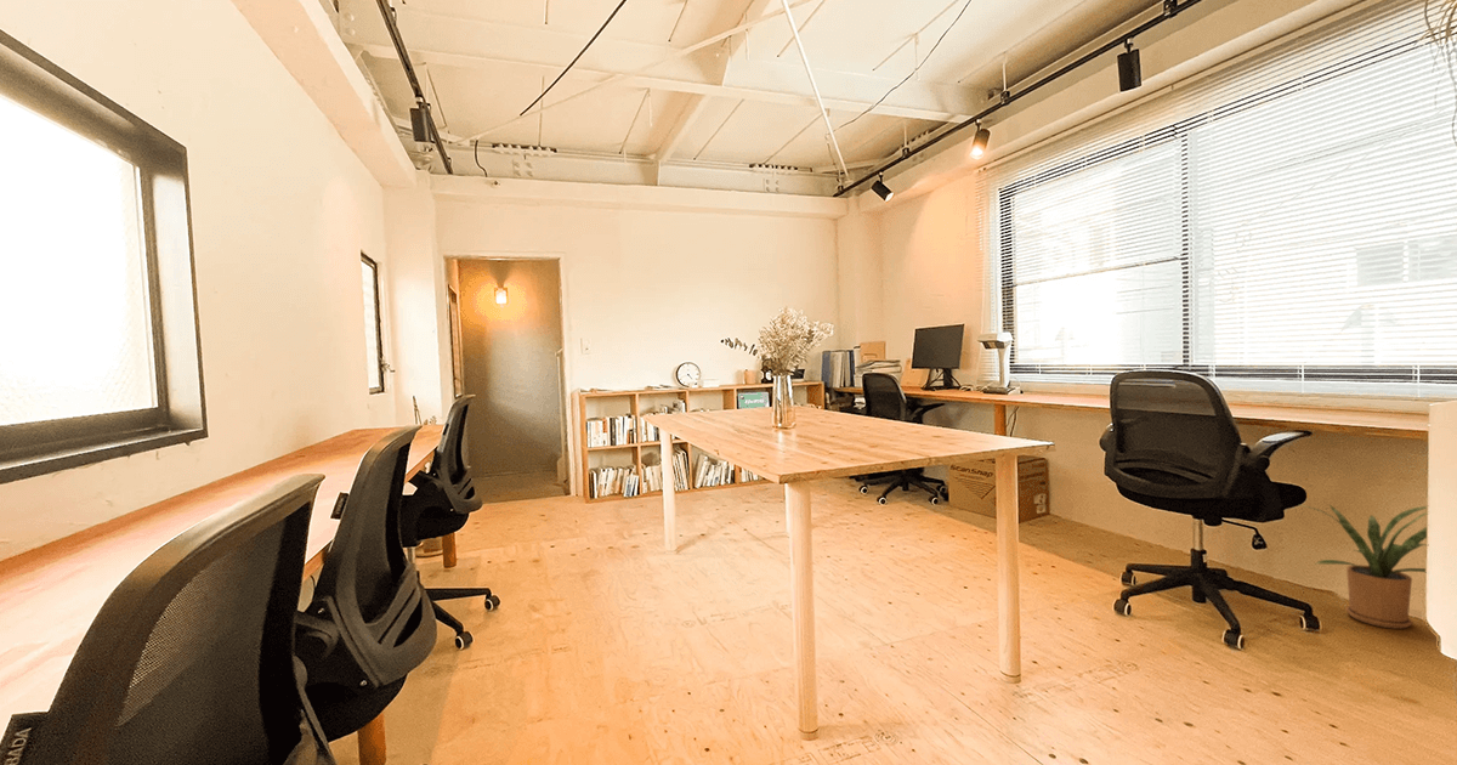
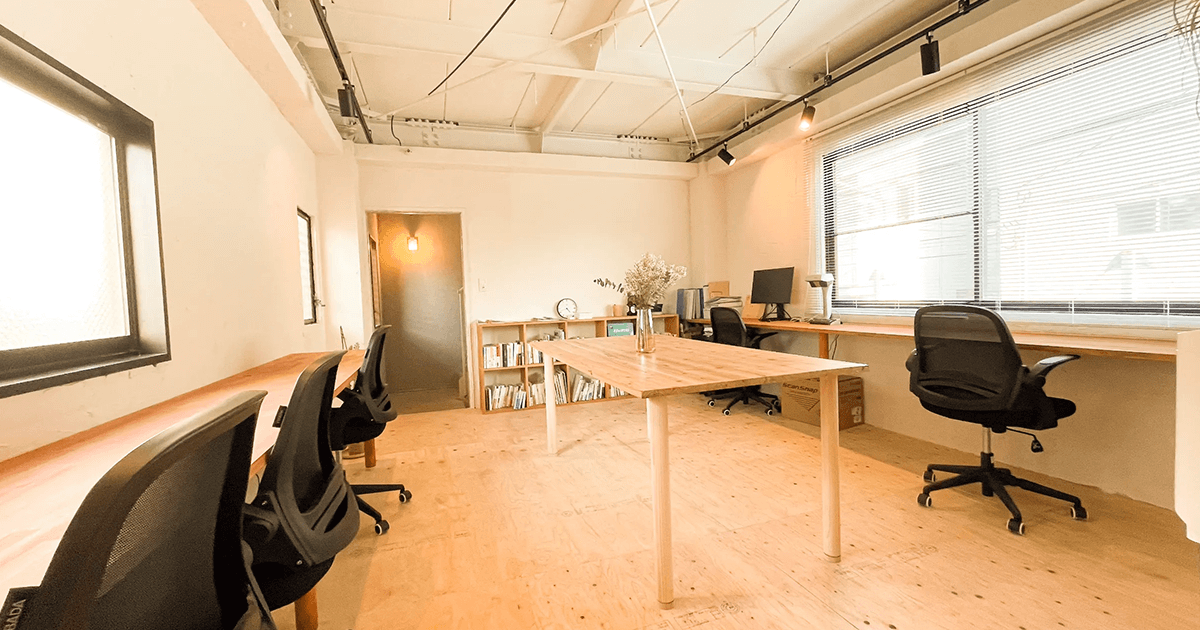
- house plant (1378, 557)
